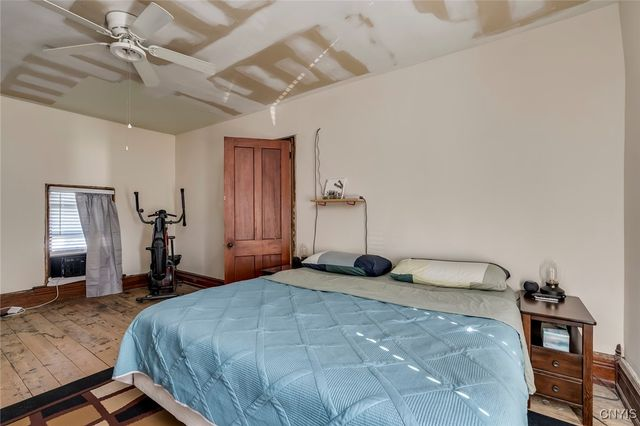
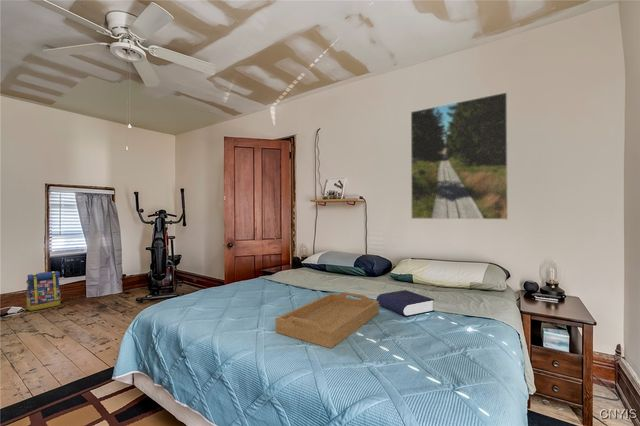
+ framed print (455, 161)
+ book (404, 302)
+ backpack (43, 289)
+ serving tray (331, 313)
